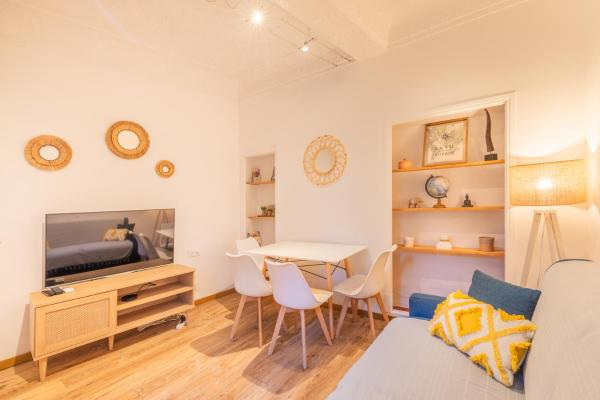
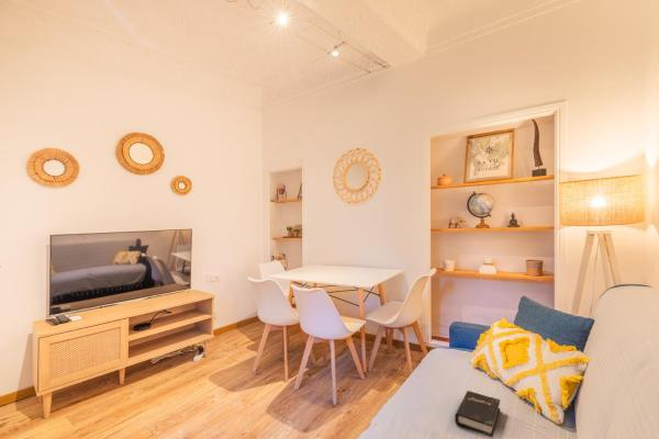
+ hardback book (478, 410)
